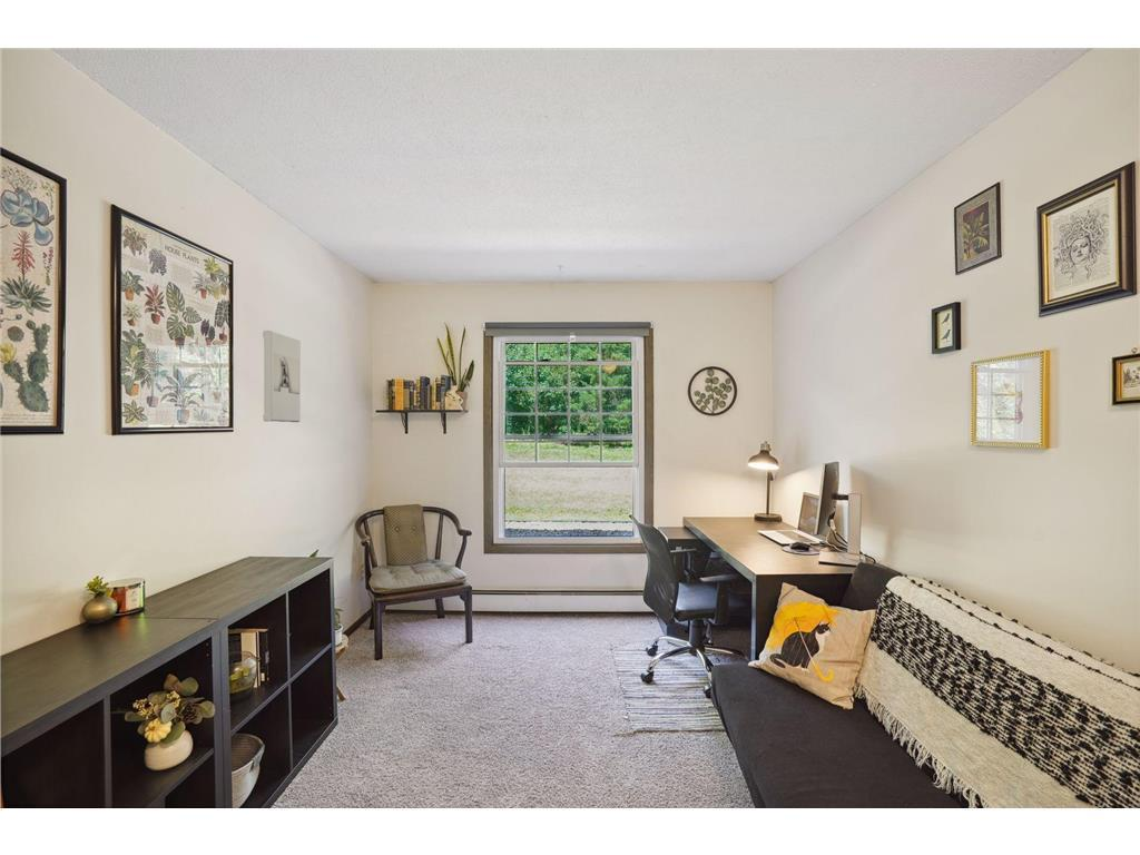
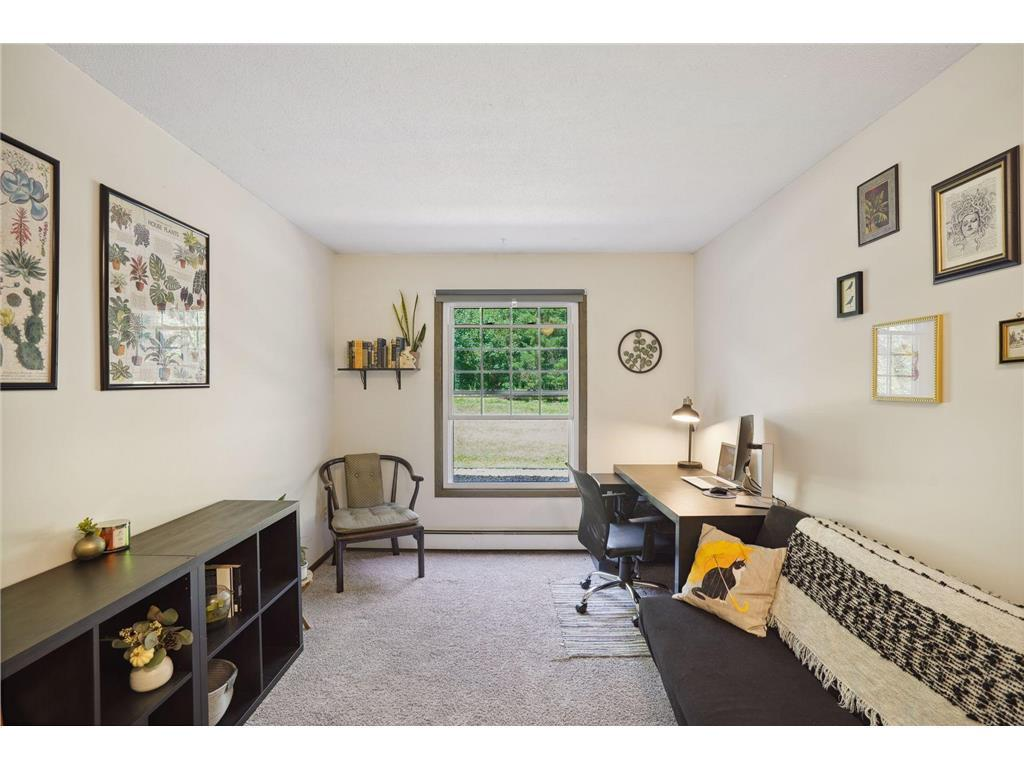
- wall sculpture (283, 379)
